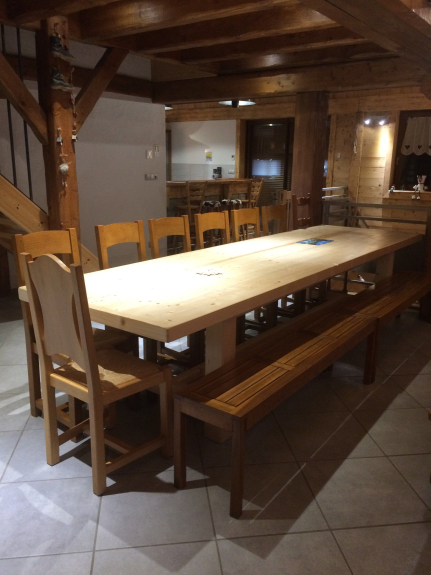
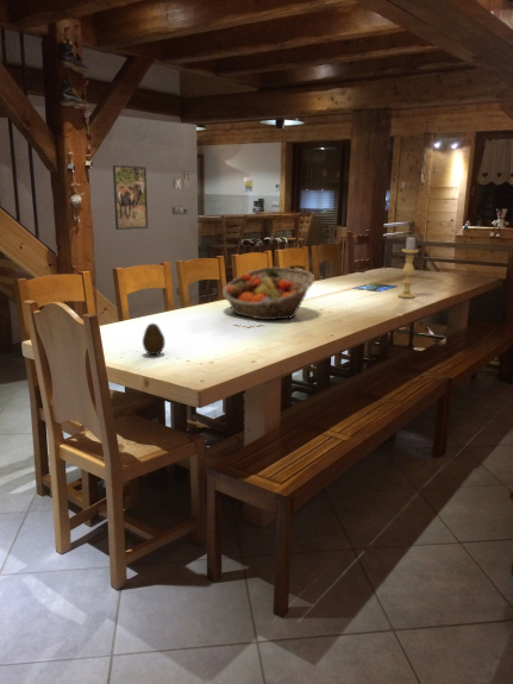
+ fruit (154, 338)
+ candle holder (408, 266)
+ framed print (131, 197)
+ fruit basket (267, 291)
